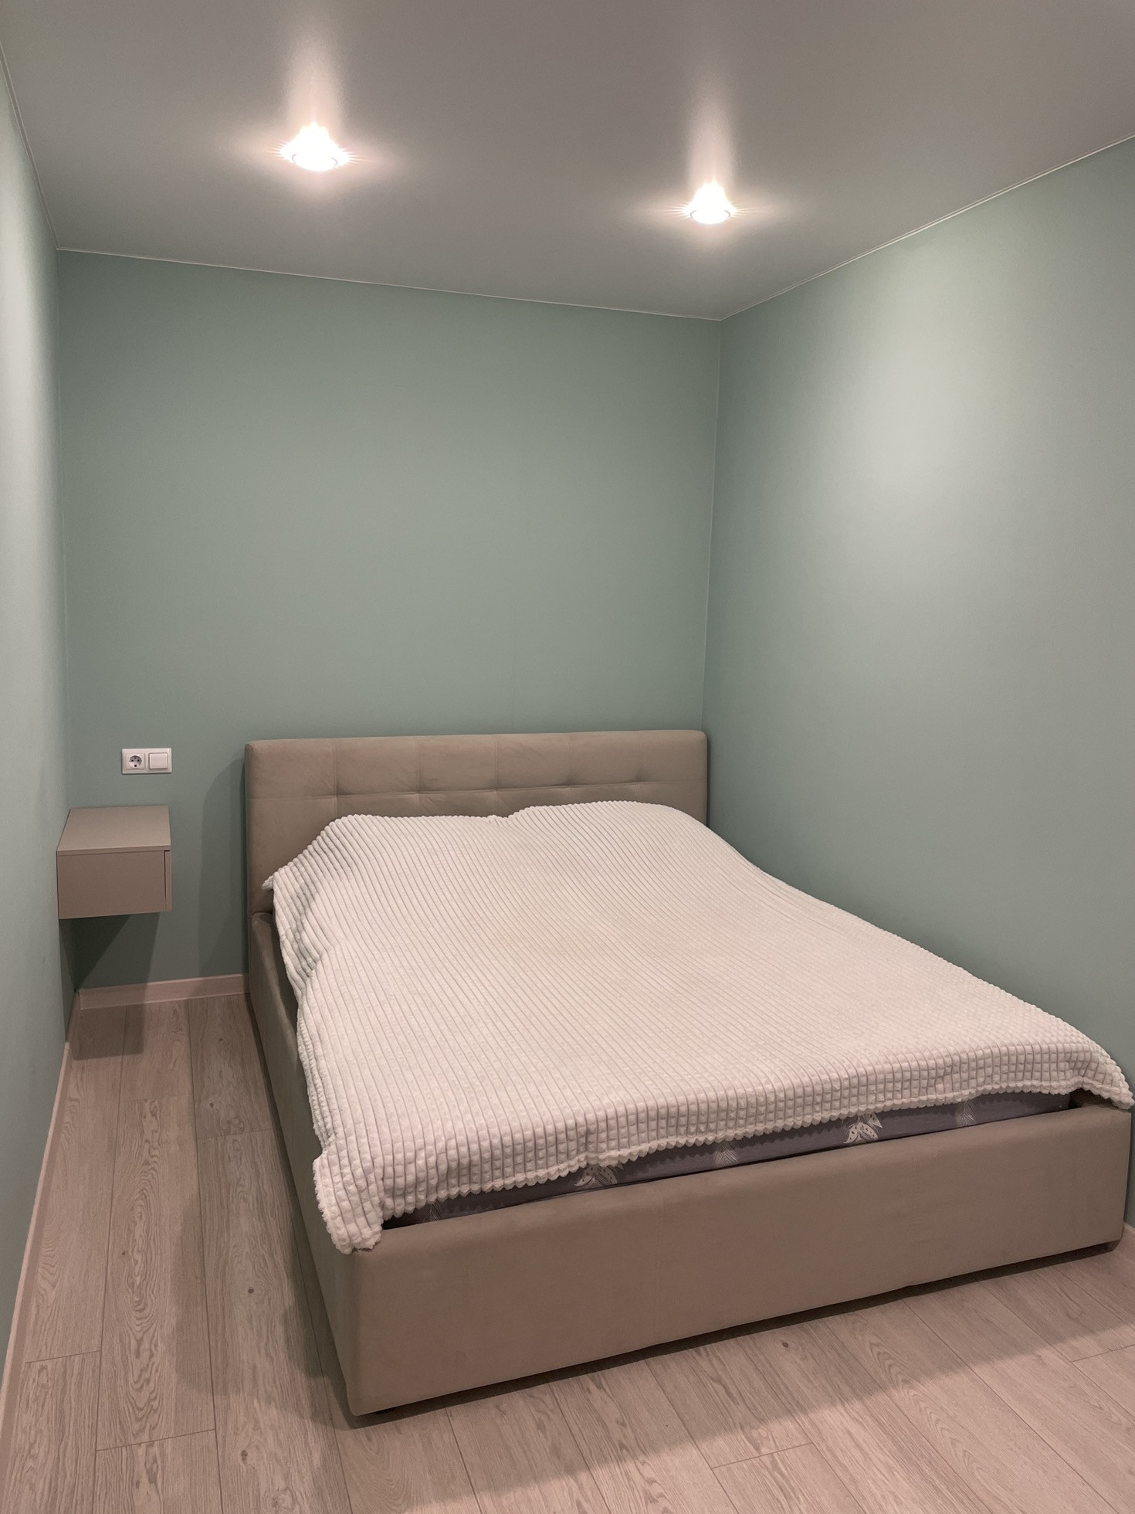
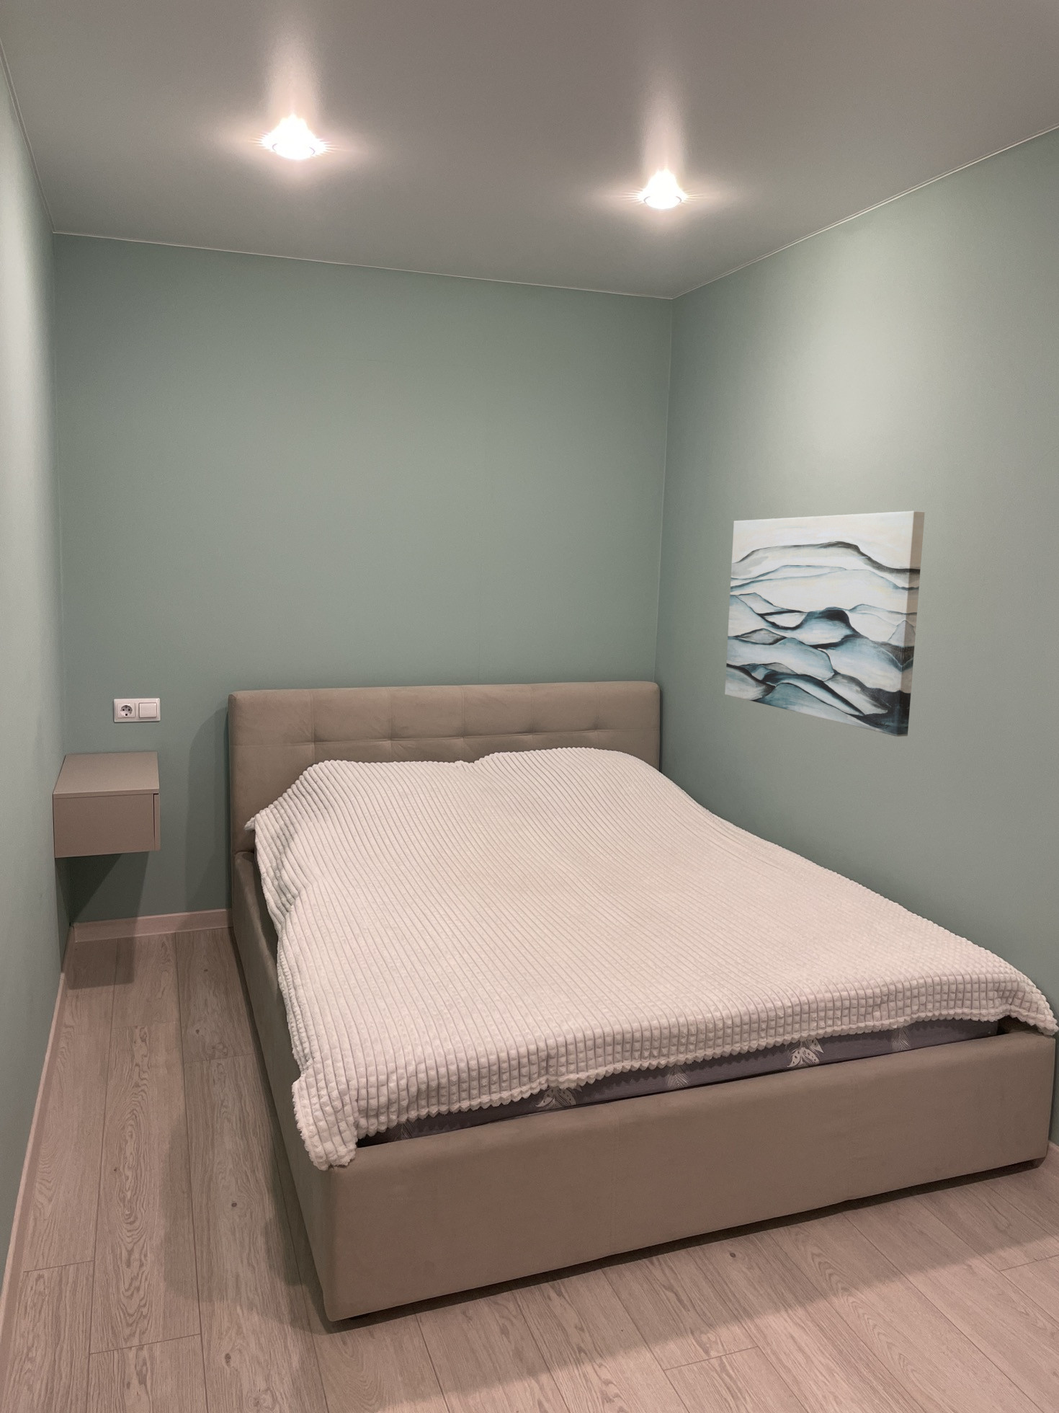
+ wall art (811, 615)
